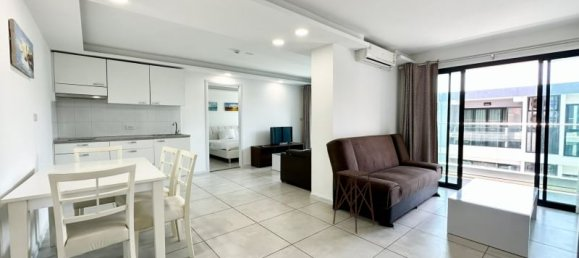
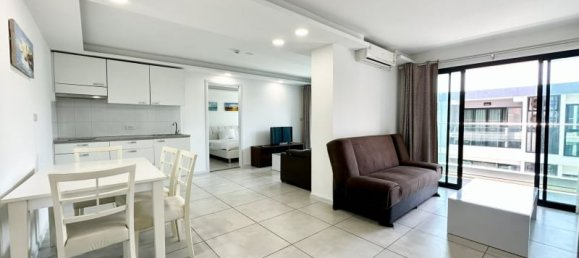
- side table (355, 198)
